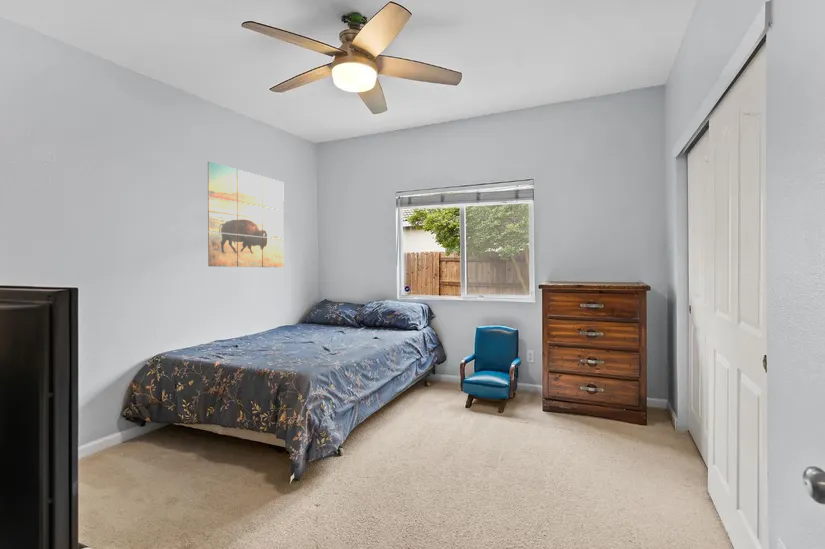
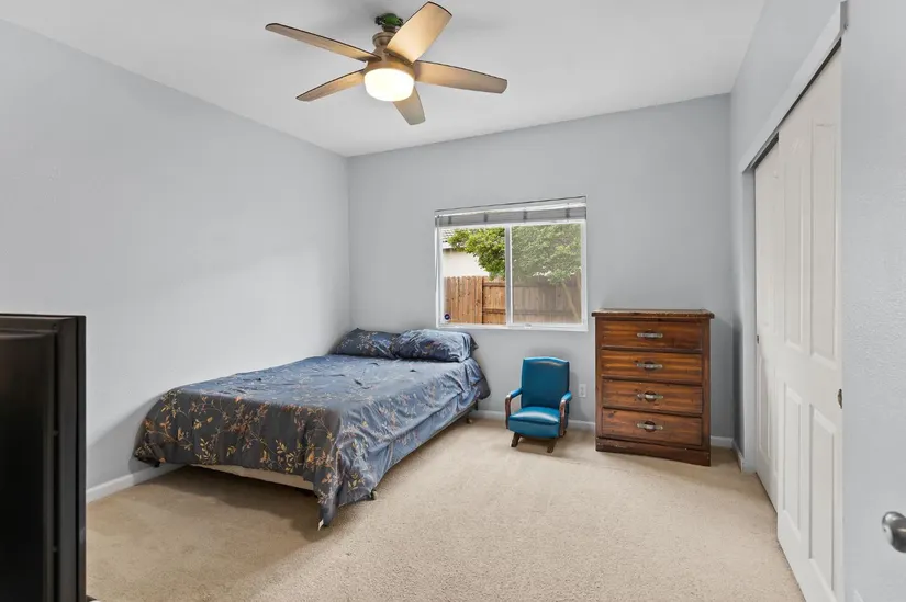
- wall art (249, 220)
